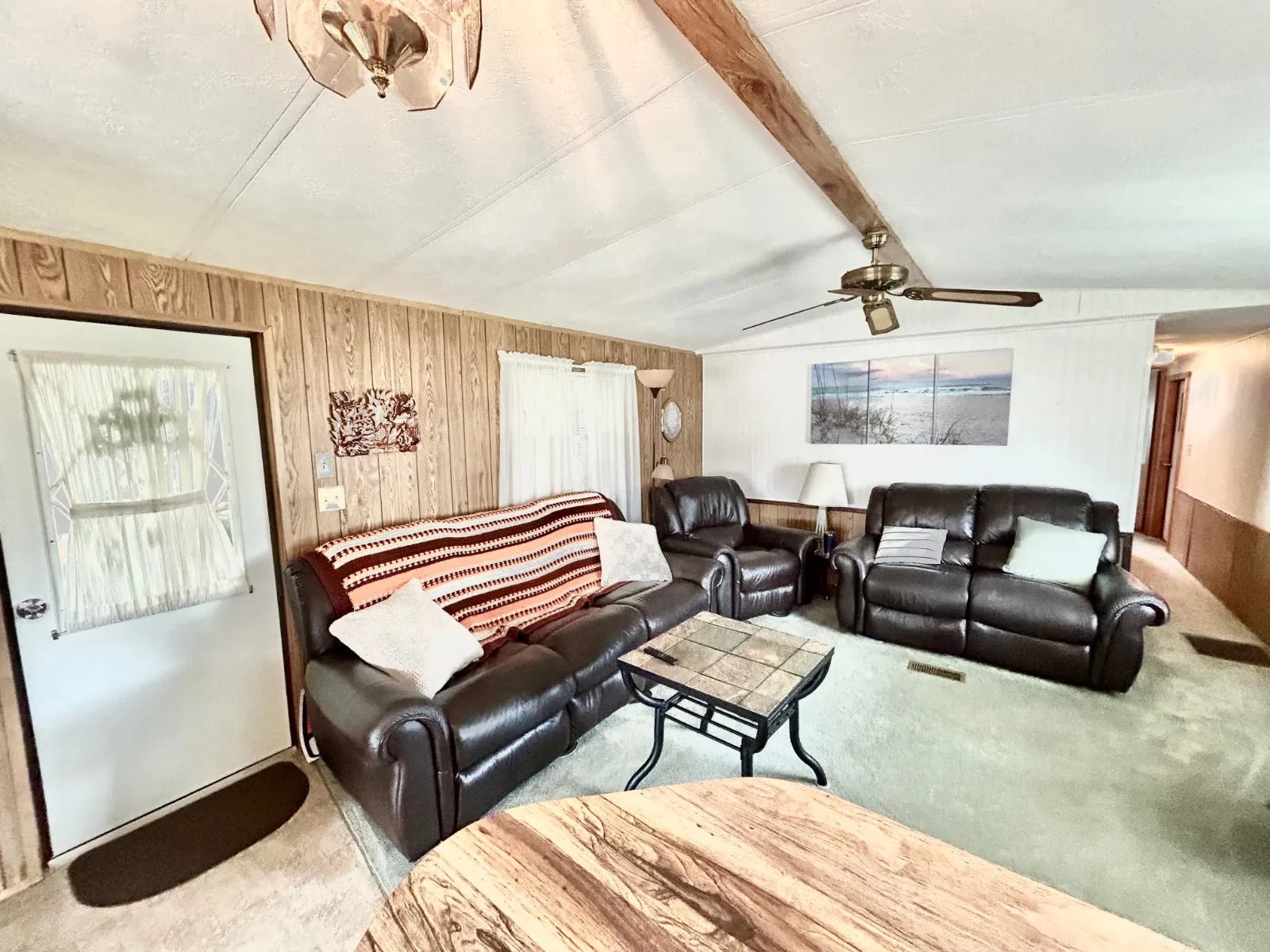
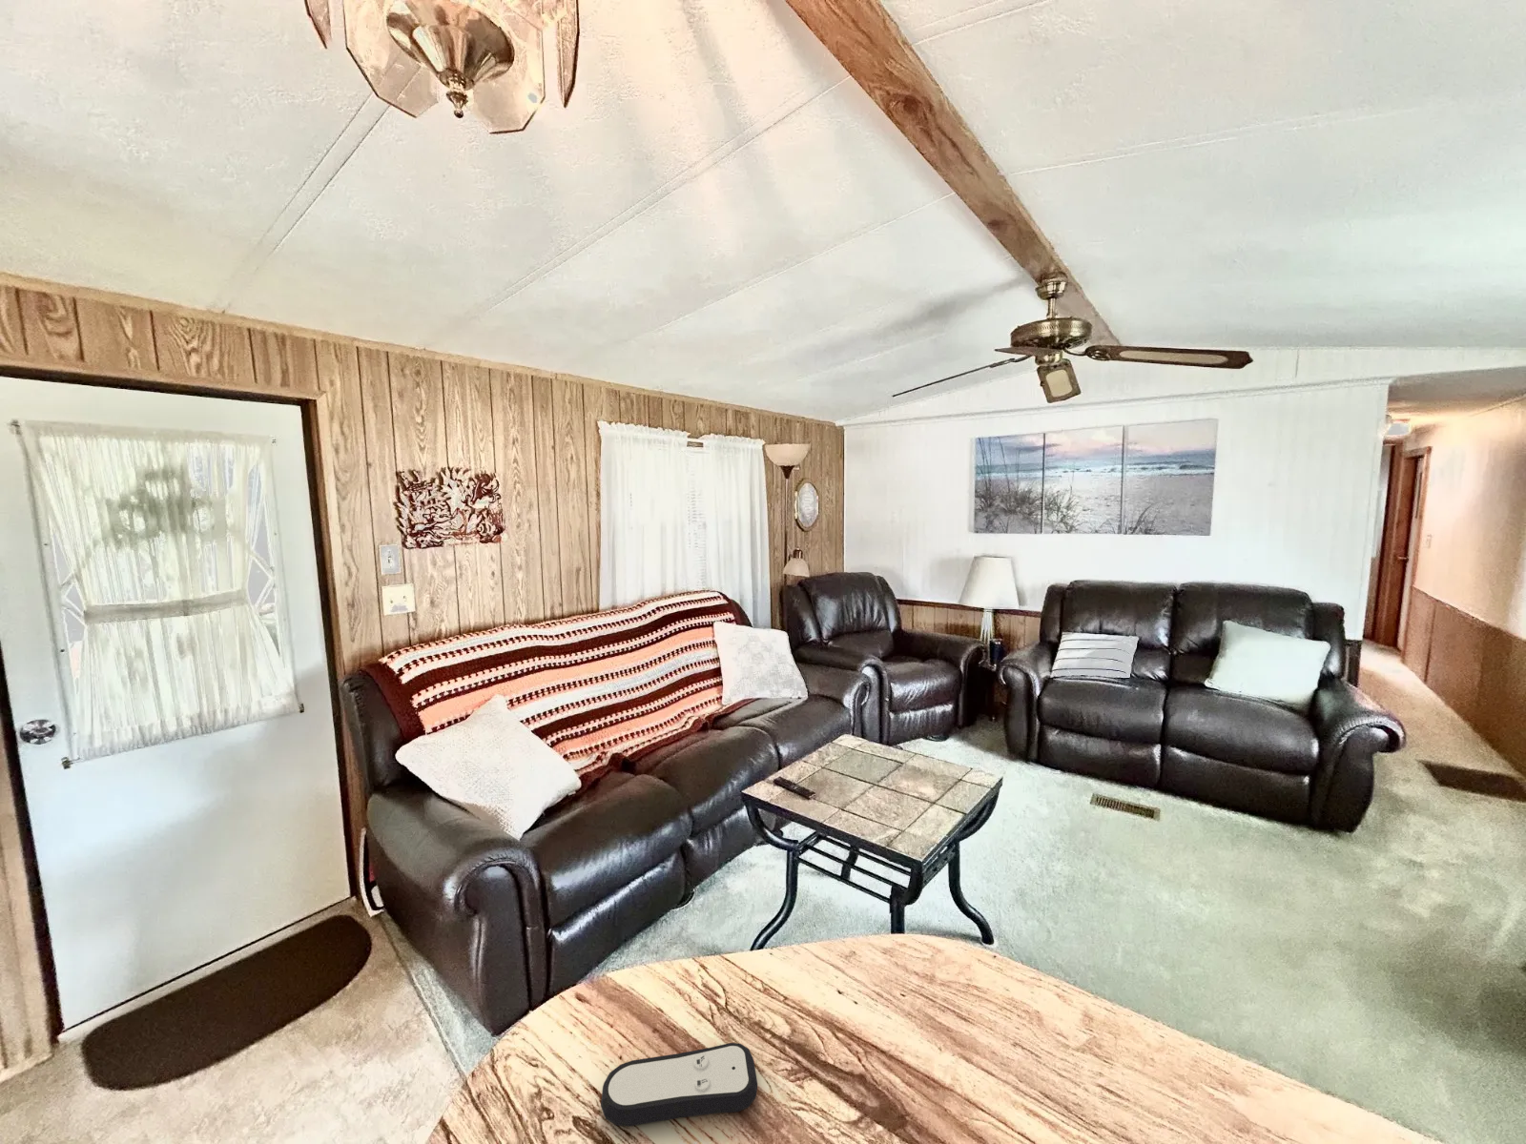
+ remote control (680, 1083)
